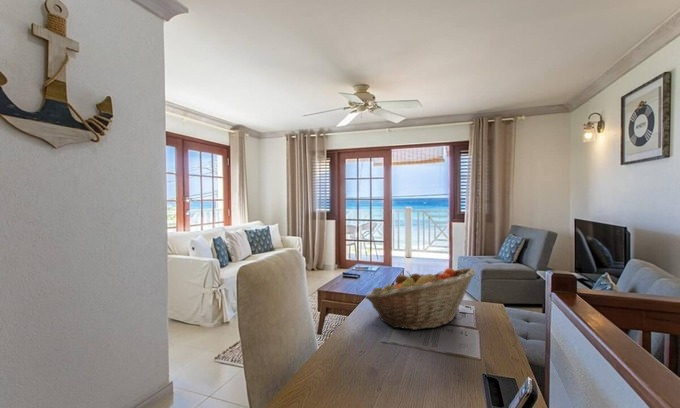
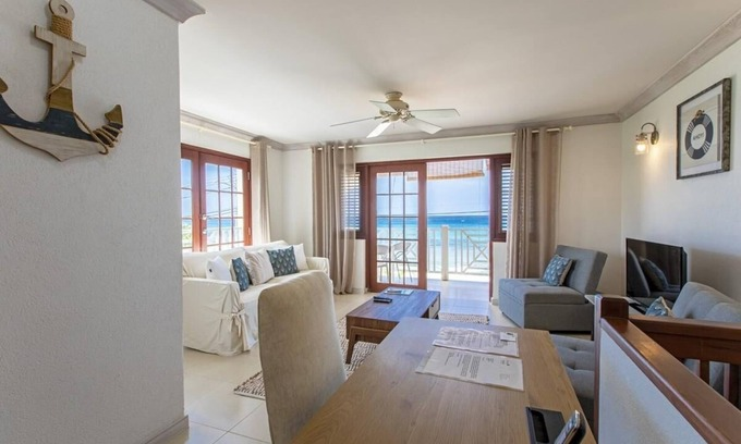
- fruit basket (421, 291)
